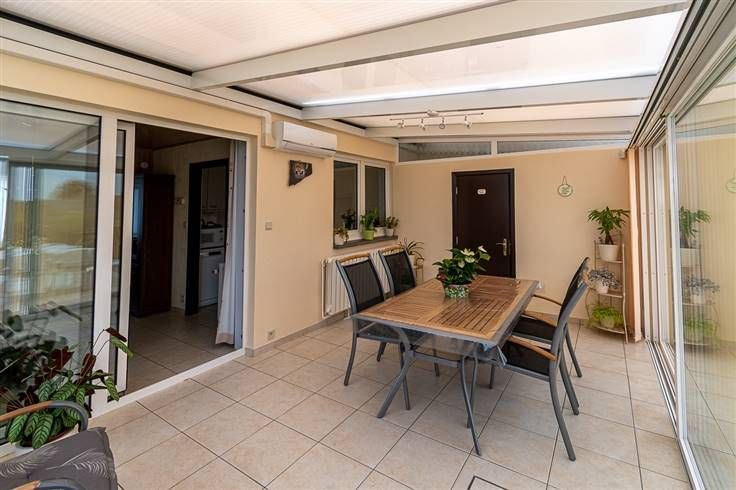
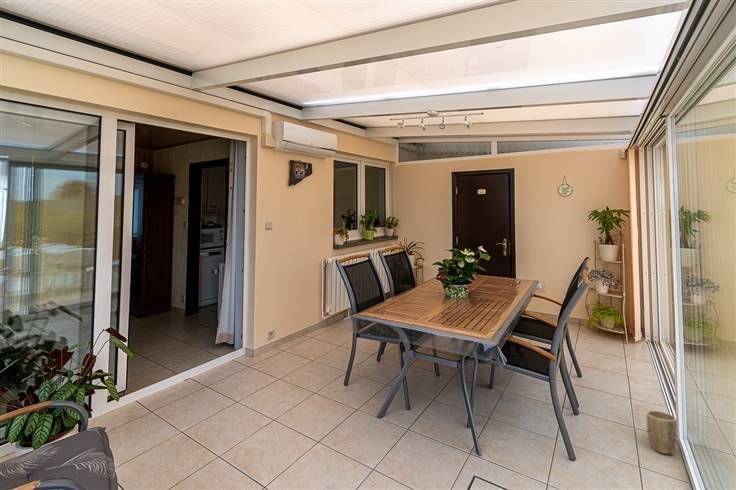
+ plant pot (661, 432)
